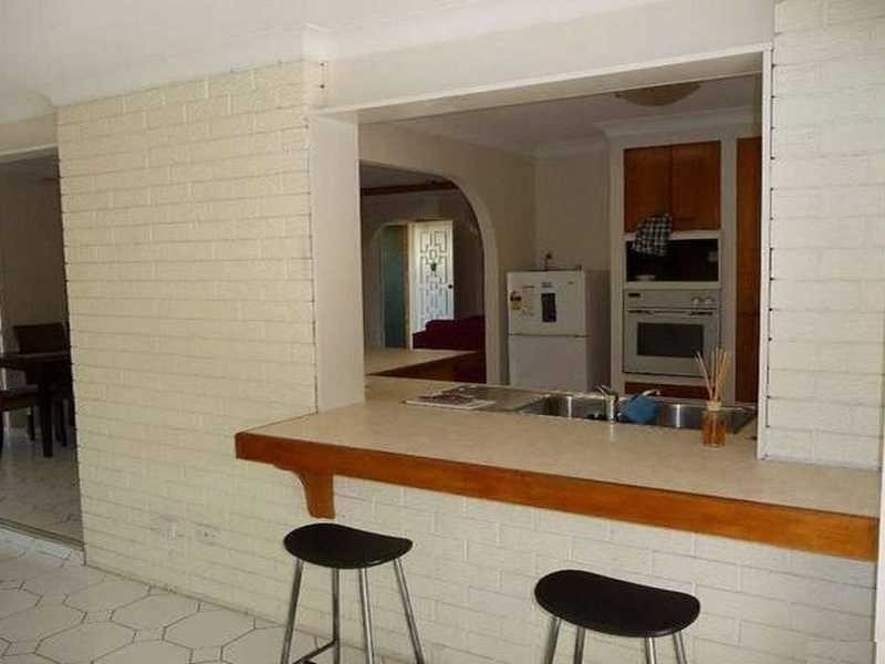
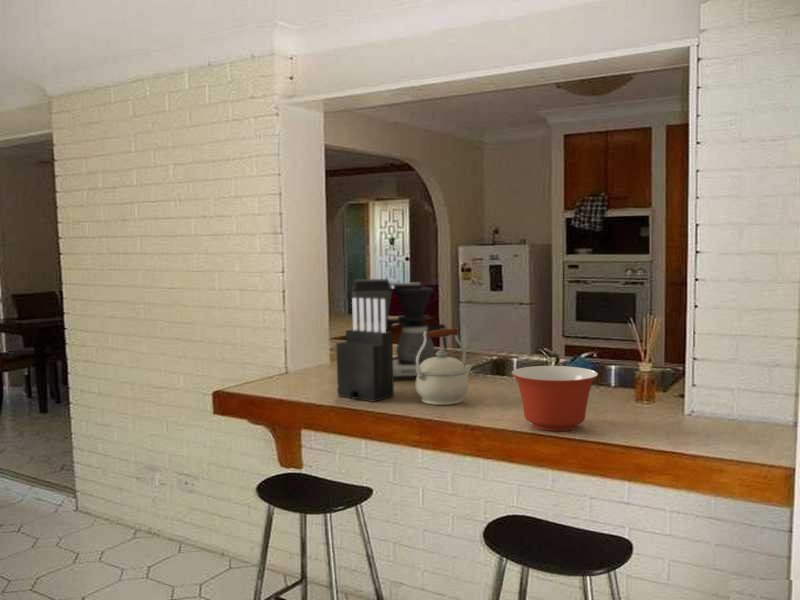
+ mixing bowl (554, 399)
+ kettle (444, 364)
+ knife block (362, 348)
+ coffee maker (400, 325)
